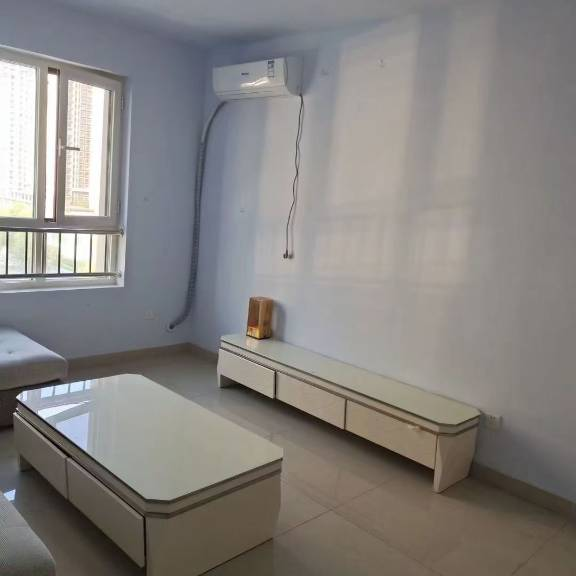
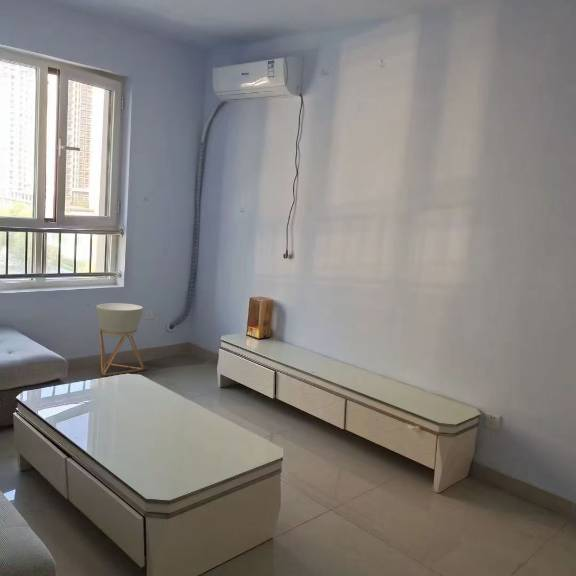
+ planter (118, 336)
